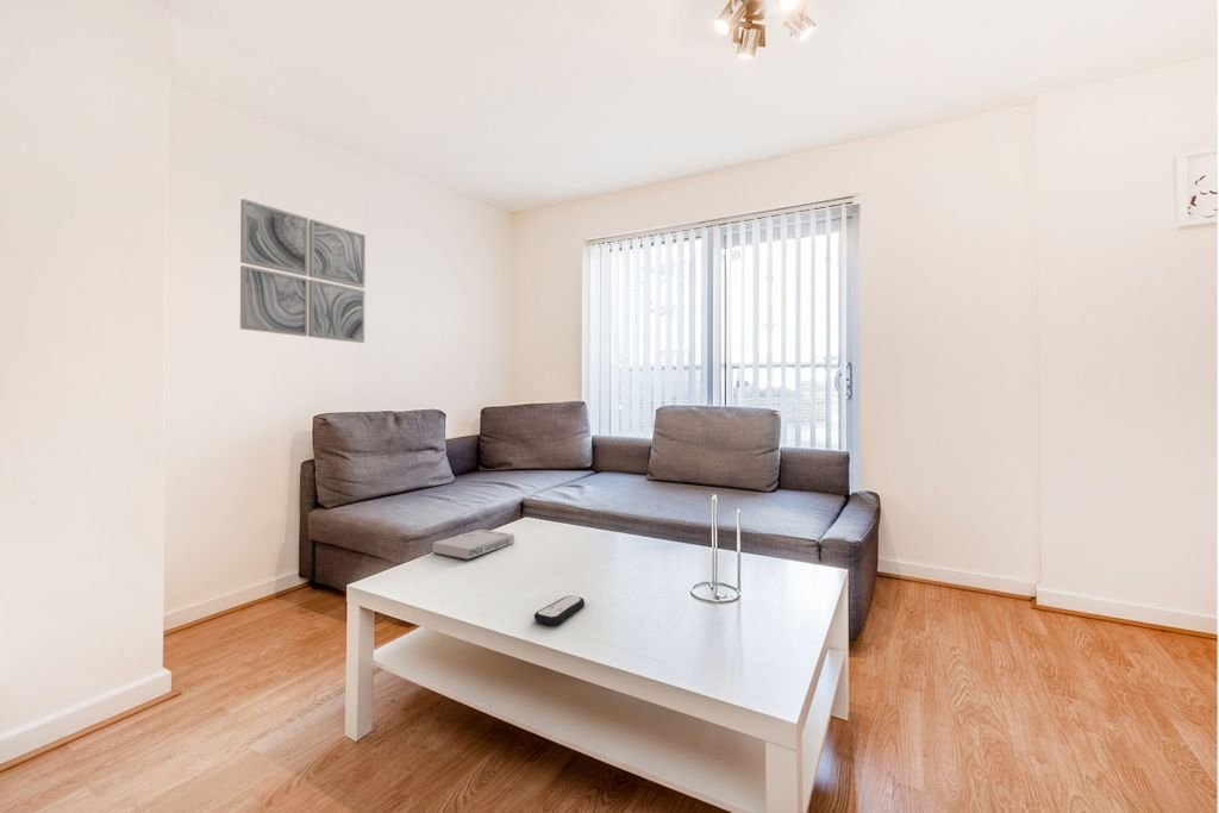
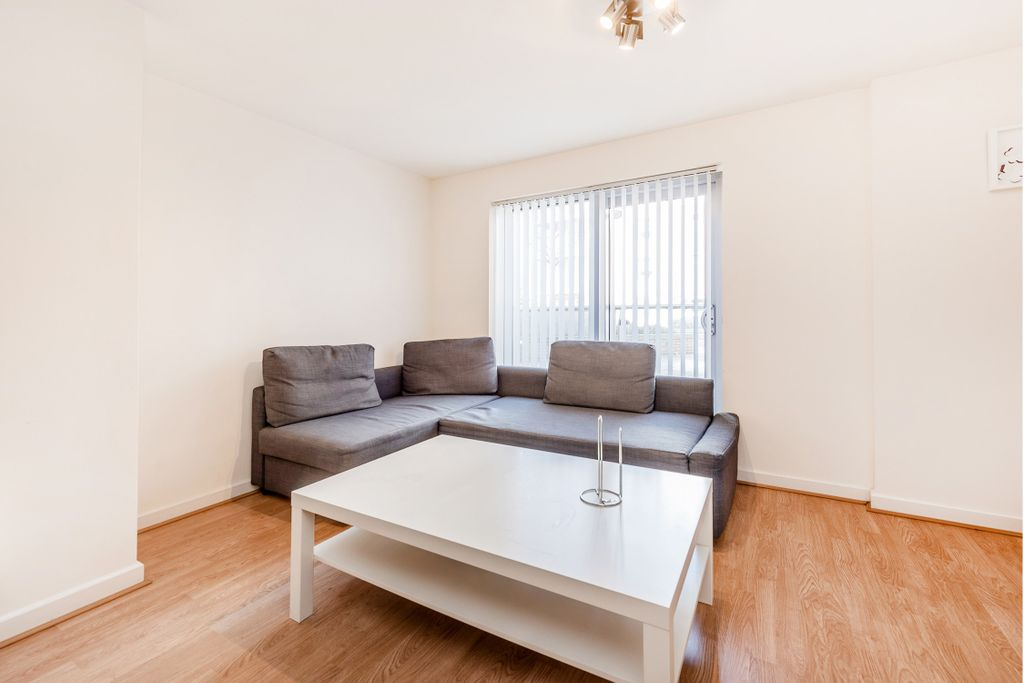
- wall art (308, 276)
- book (474, 543)
- remote control (561, 608)
